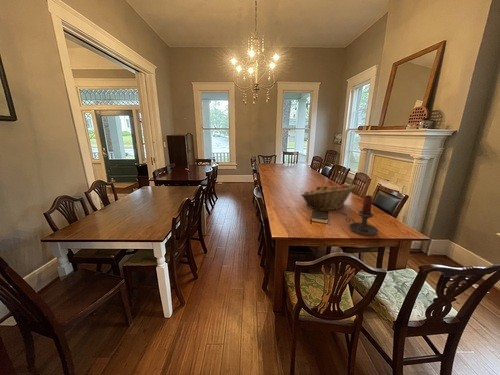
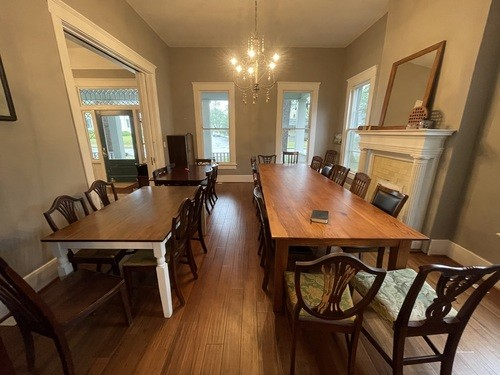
- candle holder (362, 212)
- fruit basket (327, 194)
